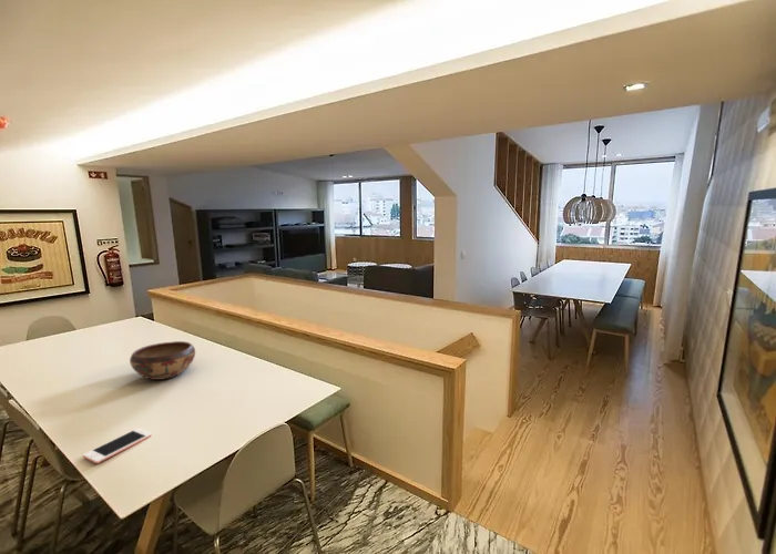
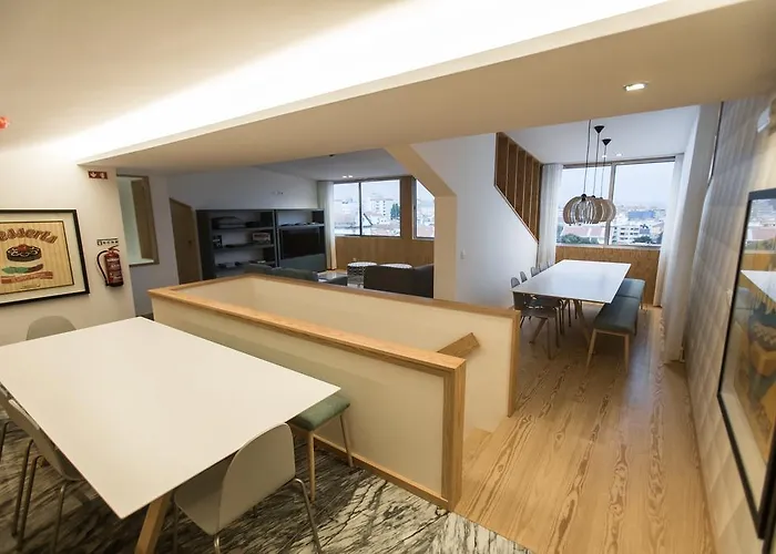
- decorative bowl (164, 361)
- cell phone (119, 444)
